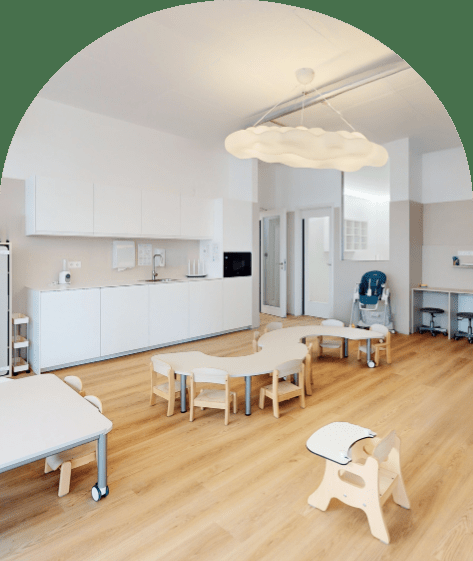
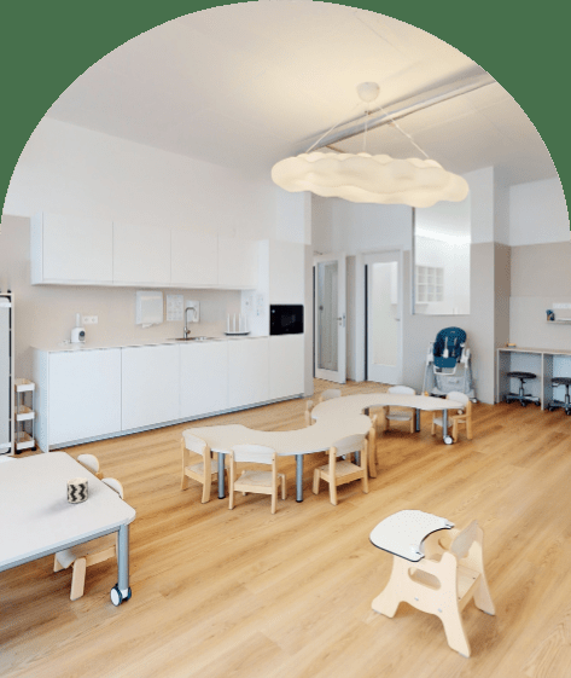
+ cup (76, 488)
